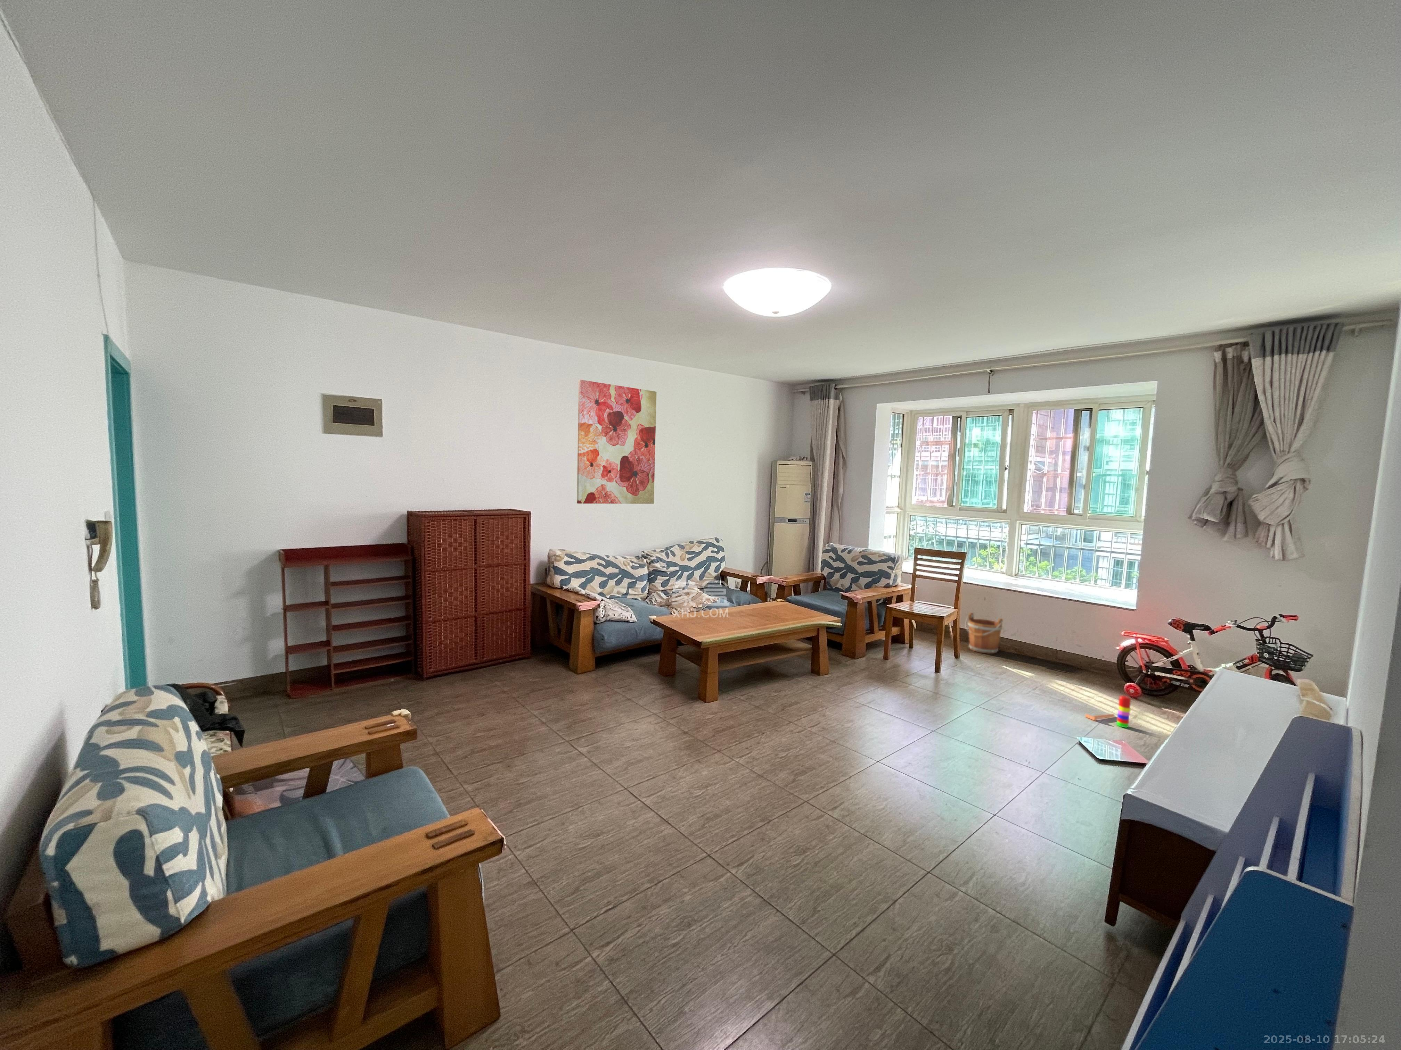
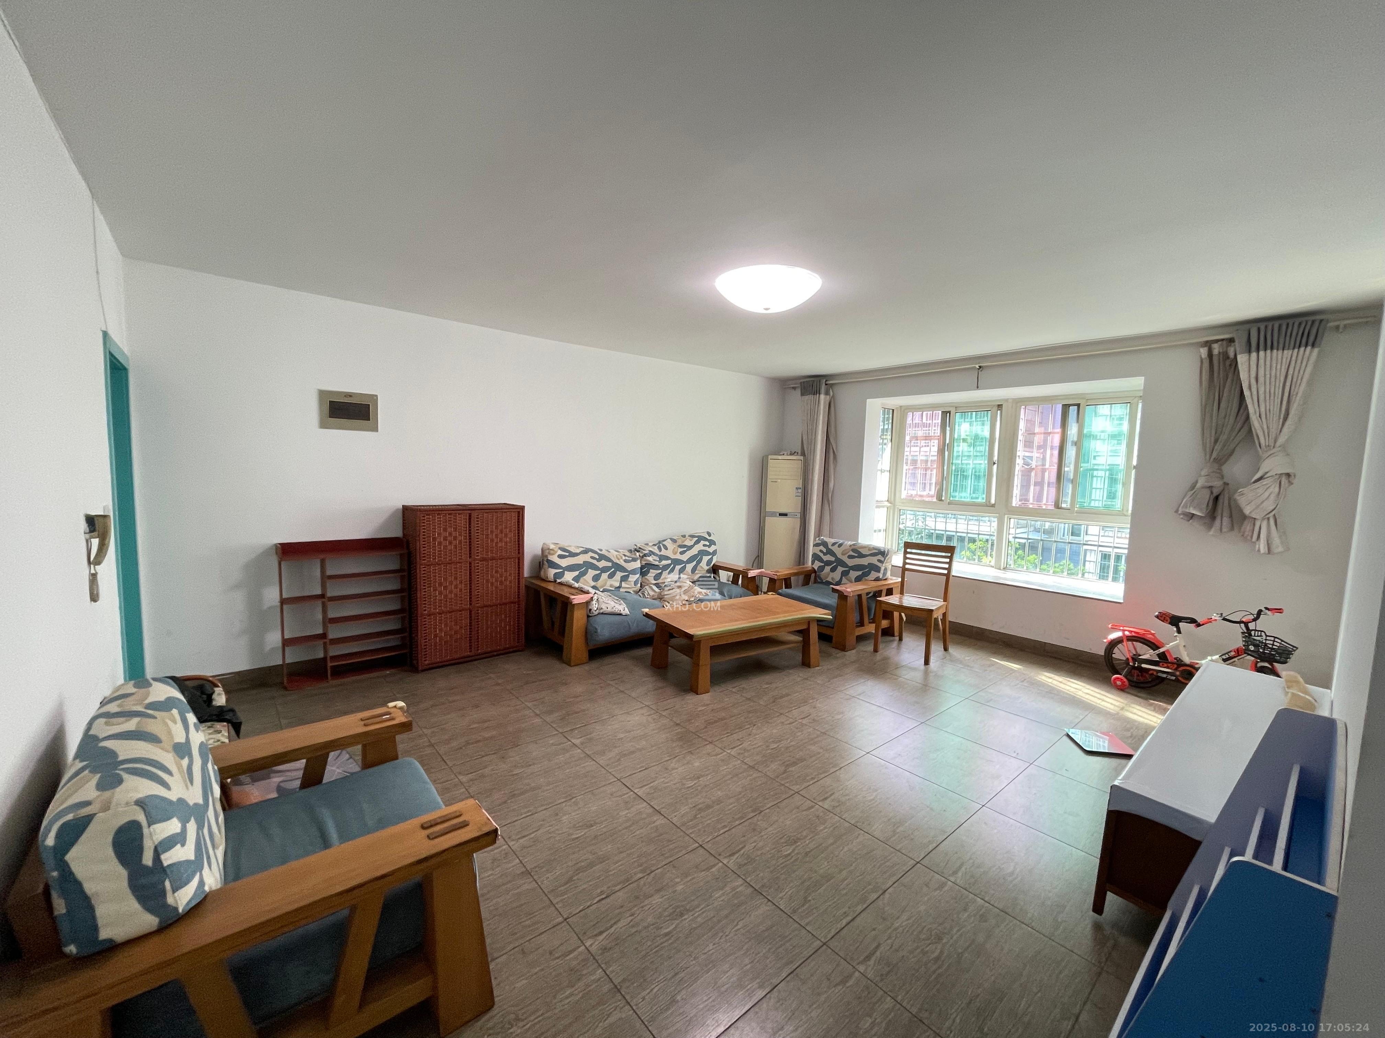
- stacking toy (1119, 709)
- wall art (618, 446)
- bucket (983, 633)
